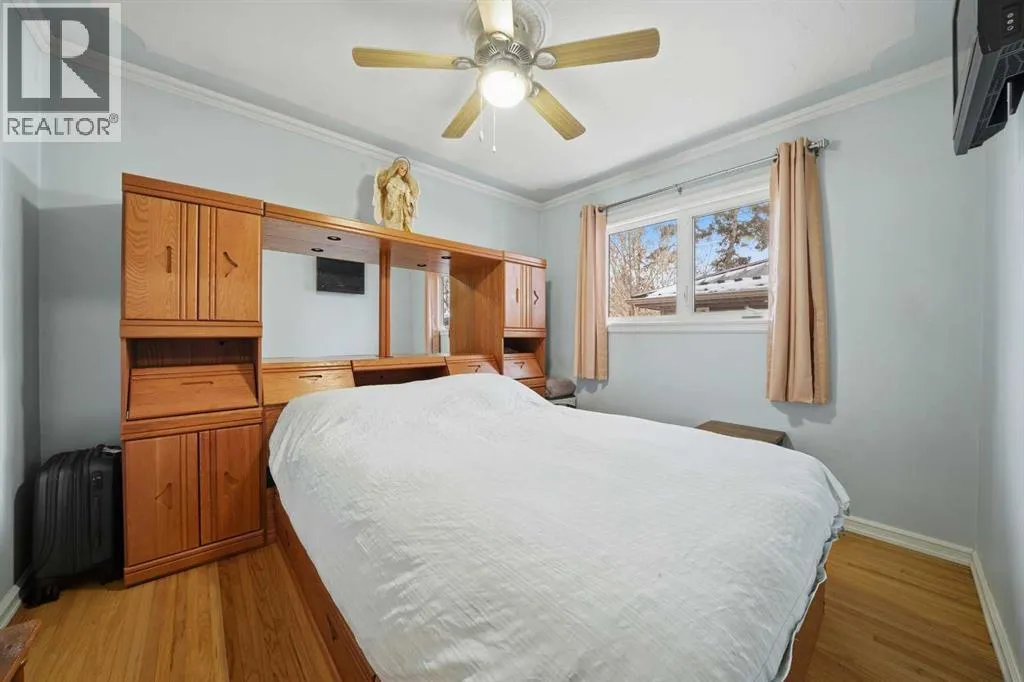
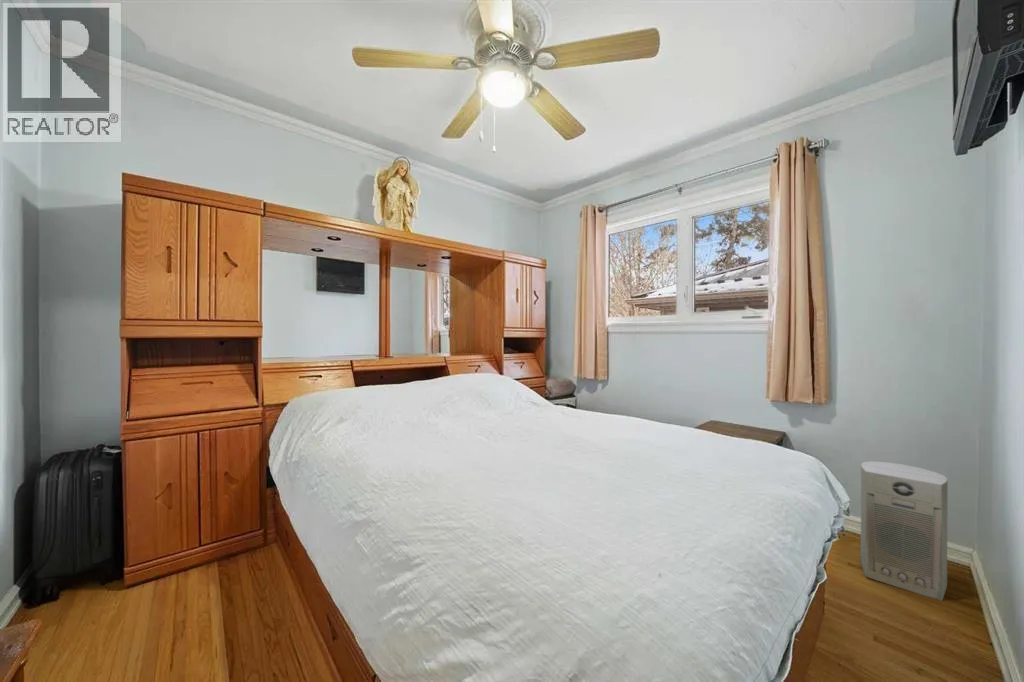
+ fan (901, 521)
